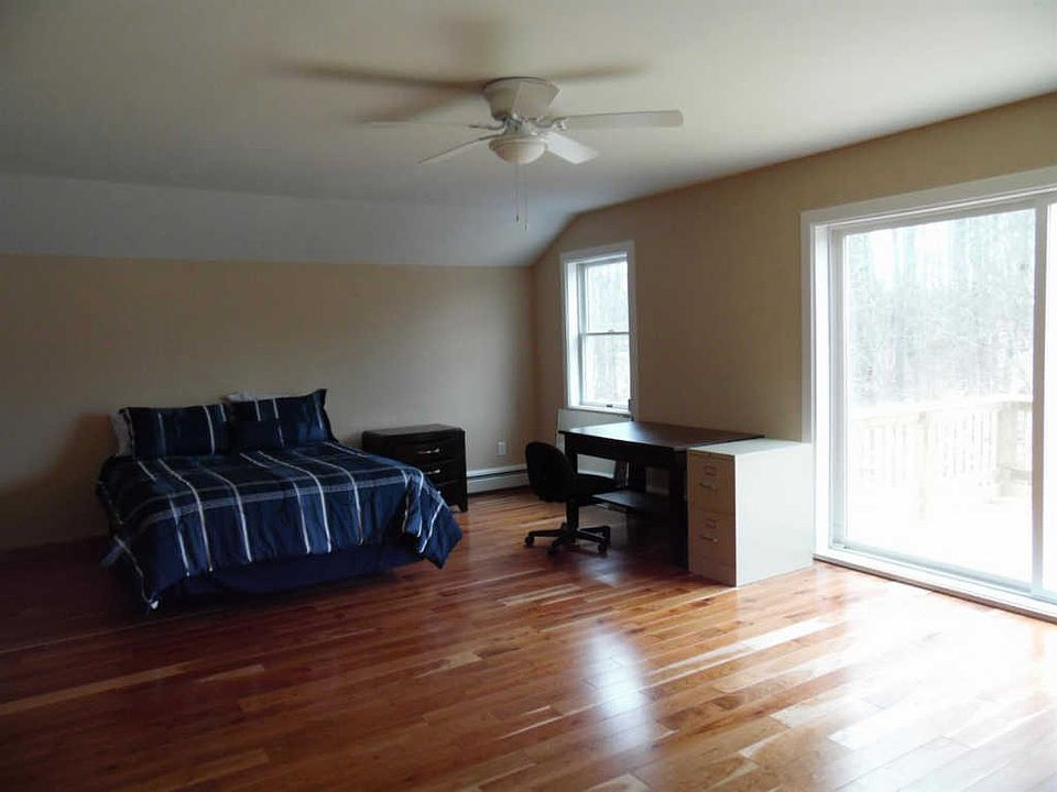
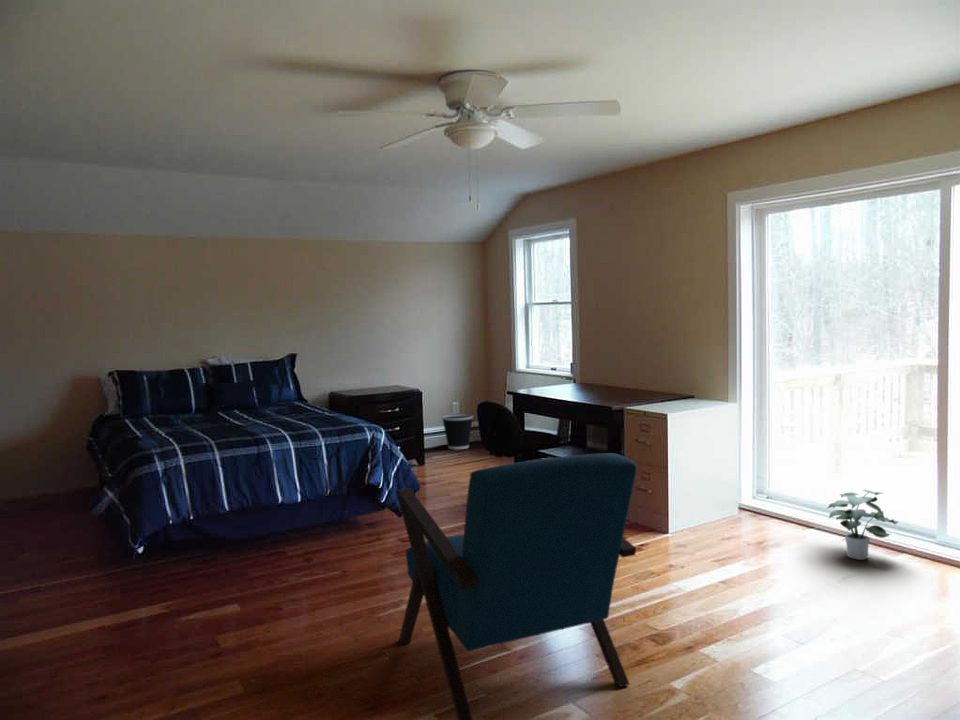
+ wastebasket (458, 431)
+ potted plant (858, 523)
+ armchair (510, 557)
